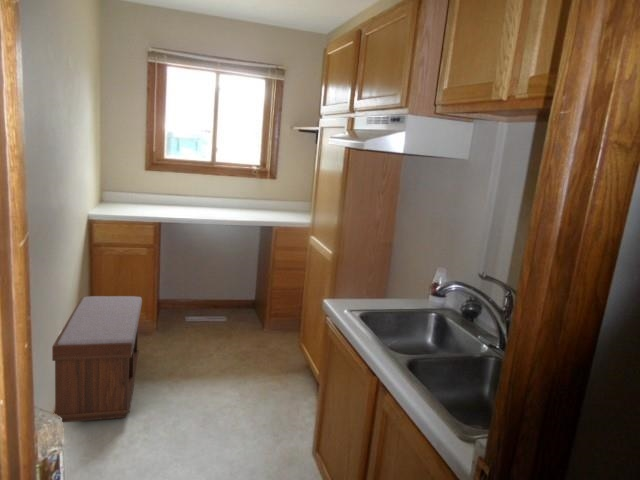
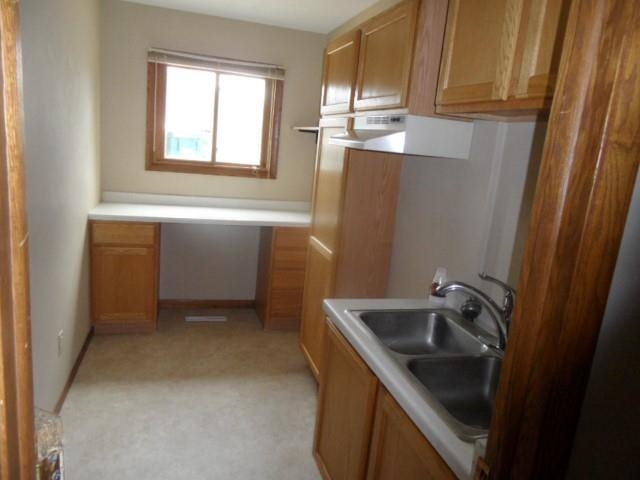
- bench (104, 351)
